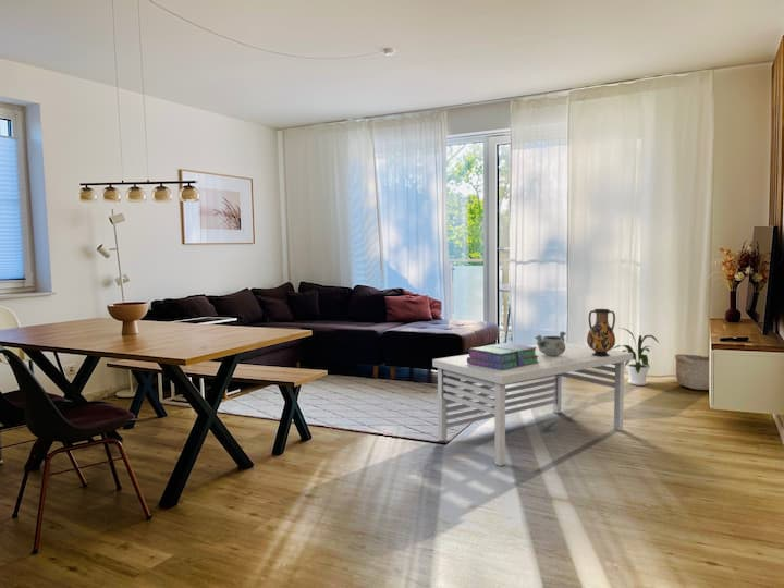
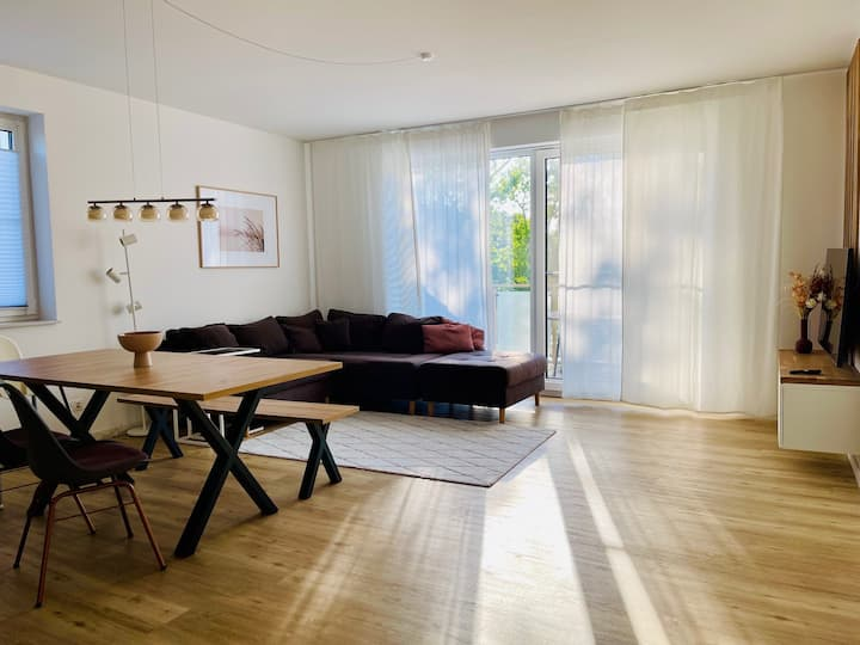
- decorative bowl (551, 343)
- stack of books (502, 355)
- basket (696, 370)
- coffee table (534, 396)
- house plant (635, 356)
- vase (601, 332)
